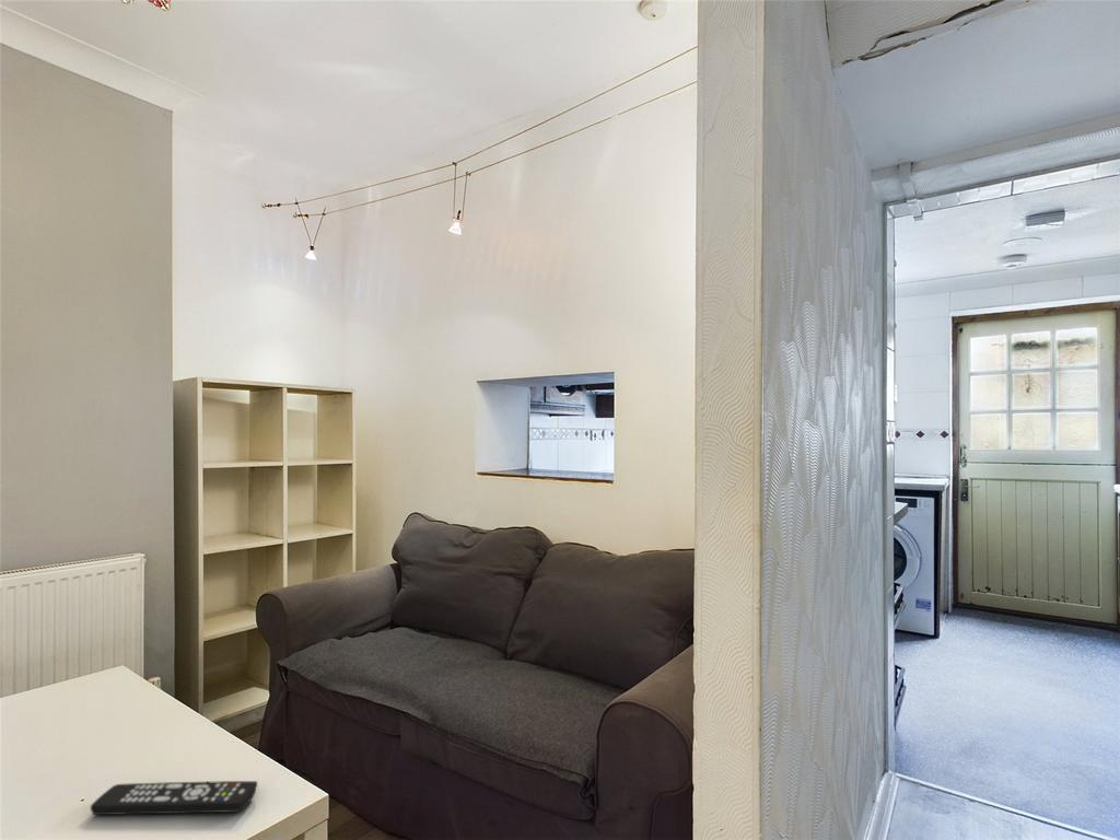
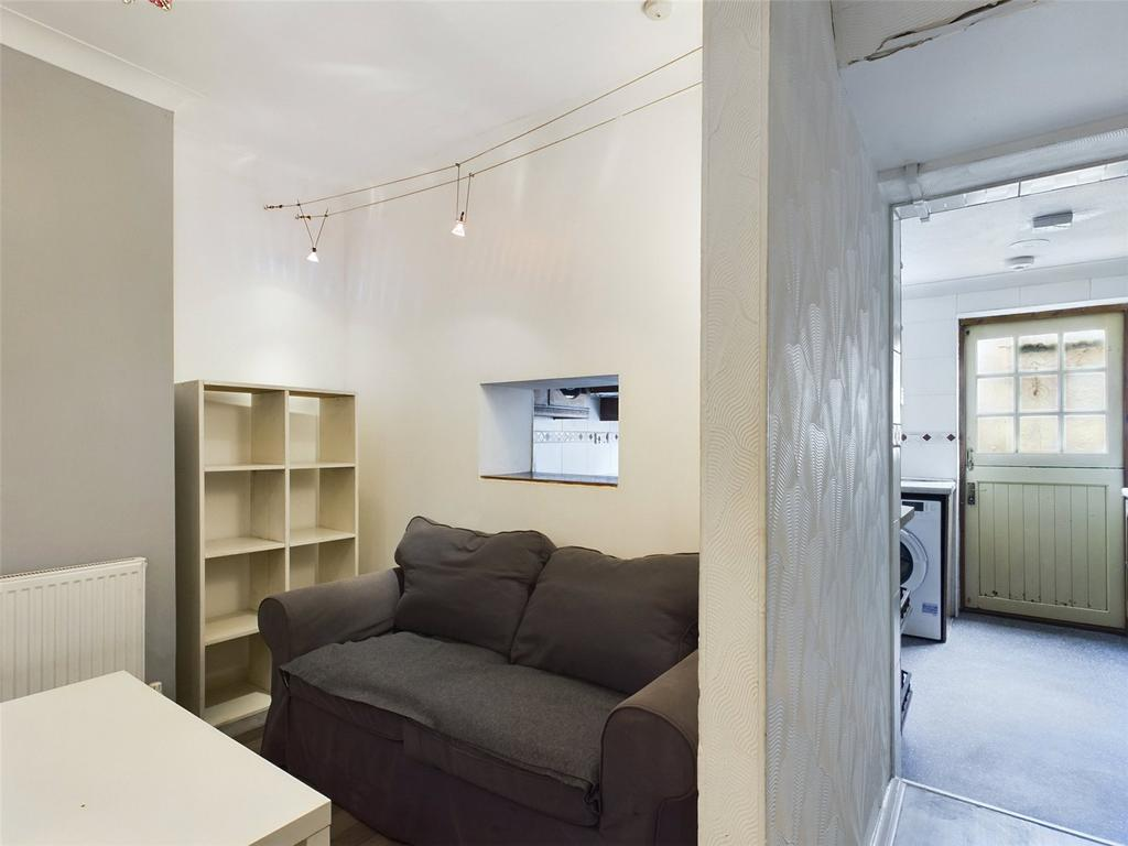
- remote control (176, 798)
